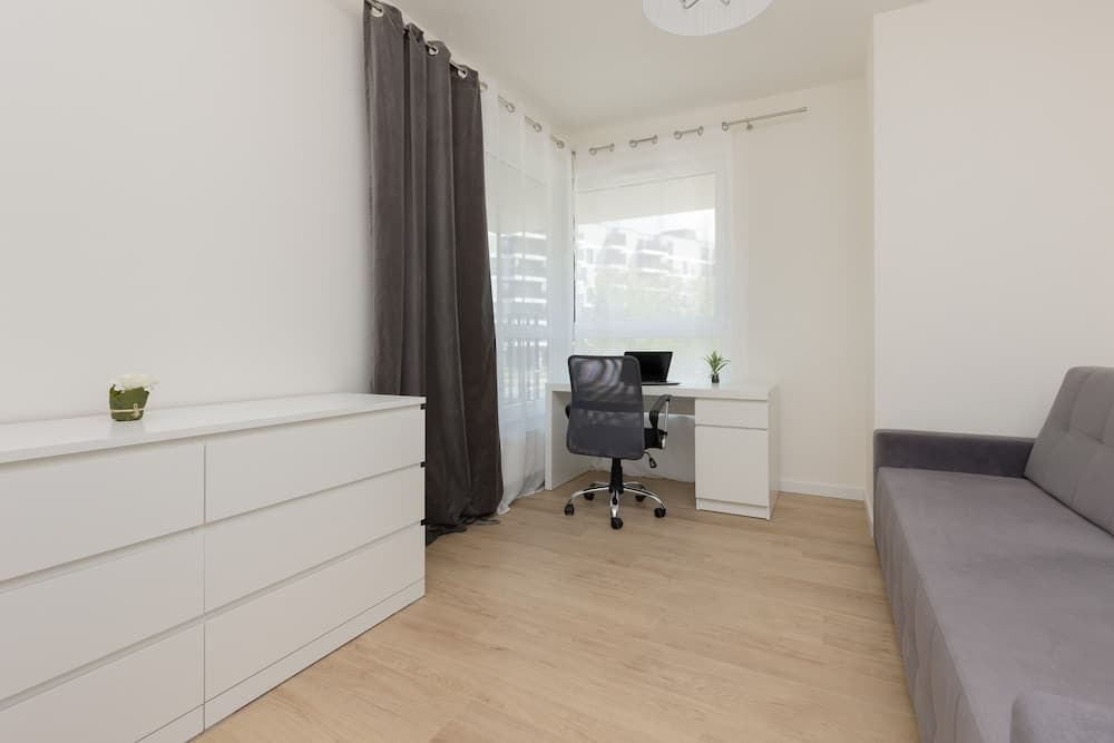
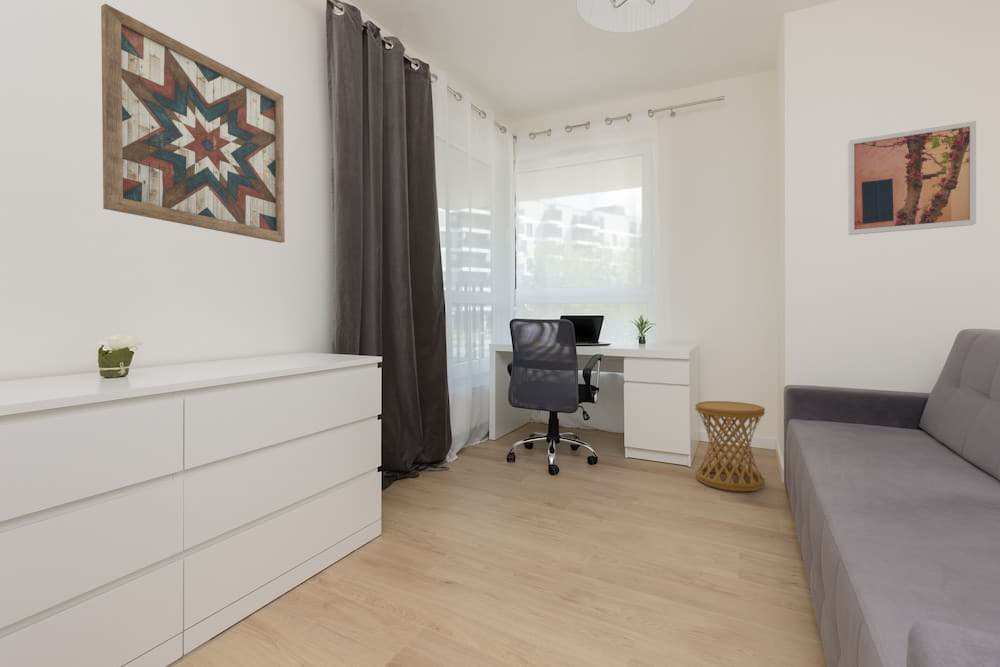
+ wall art (908, 181)
+ side table (727, 442)
+ wall art (208, 143)
